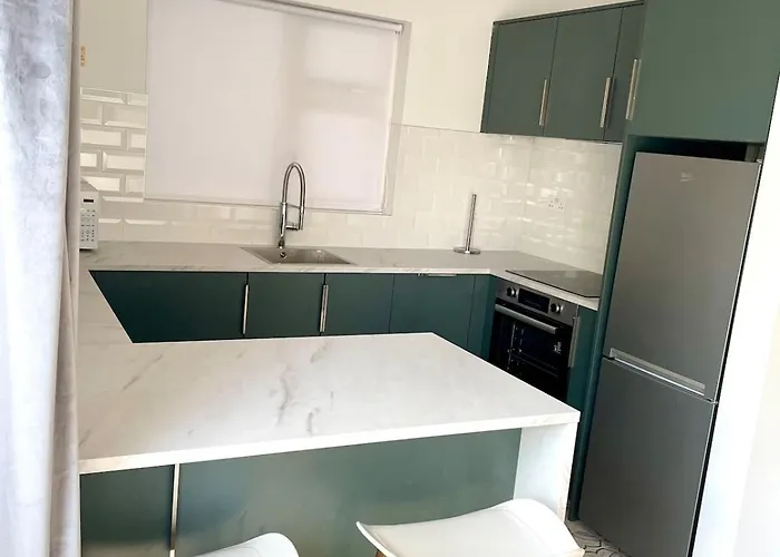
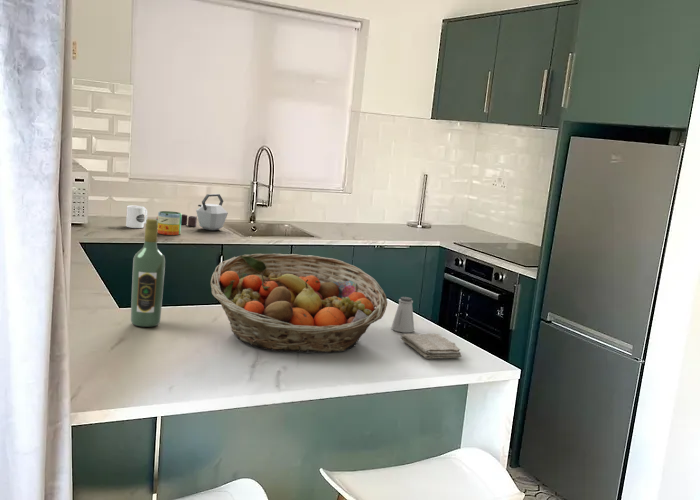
+ mug (167, 222)
+ fruit basket (298, 301)
+ saltshaker (404, 313)
+ kettle (200, 209)
+ wine bottle (148, 272)
+ washcloth (431, 344)
+ mug (138, 216)
